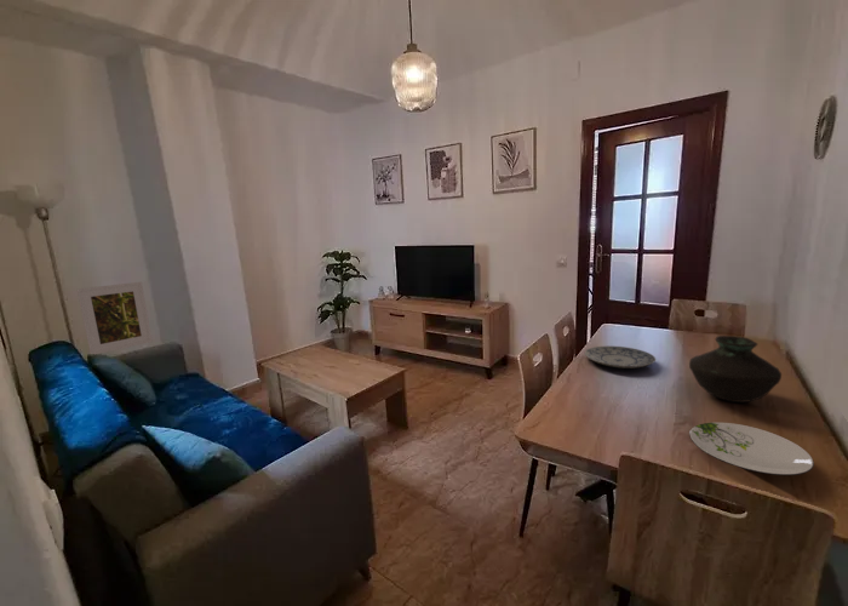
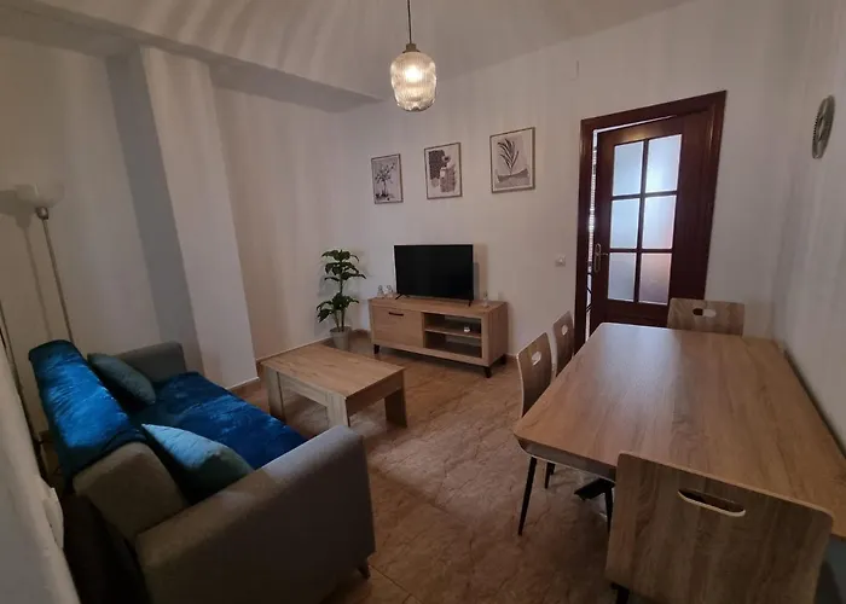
- plate (618, 358)
- plate (746, 451)
- vase (732, 368)
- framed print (116, 316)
